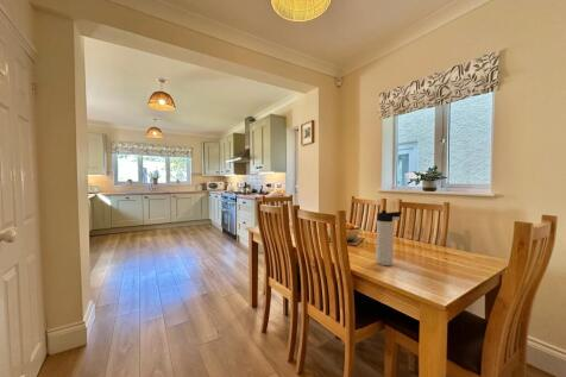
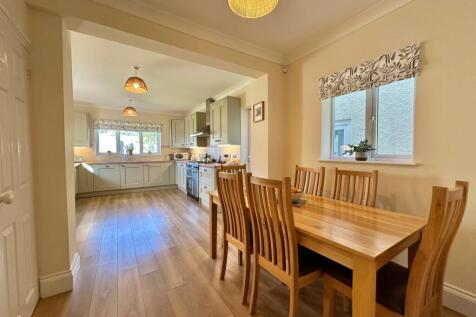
- thermos bottle (388, 237)
